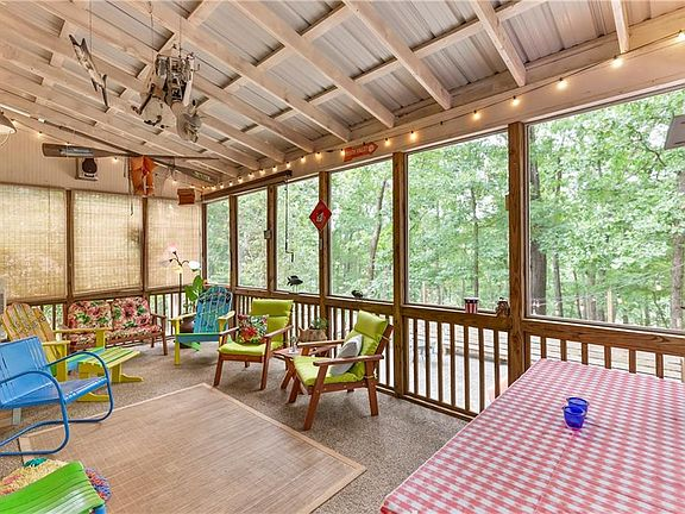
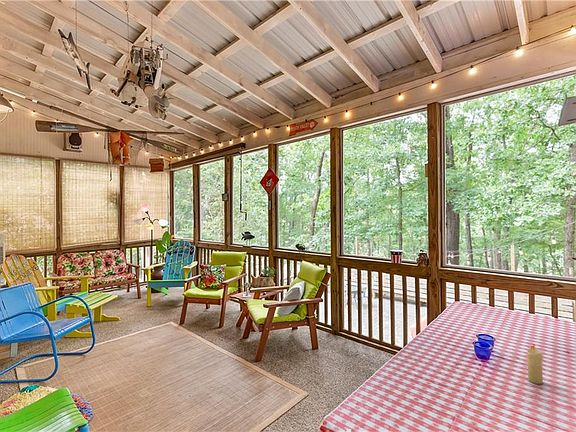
+ candle (534, 362)
